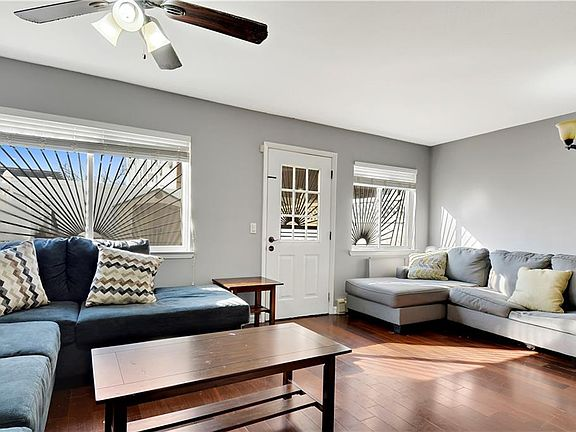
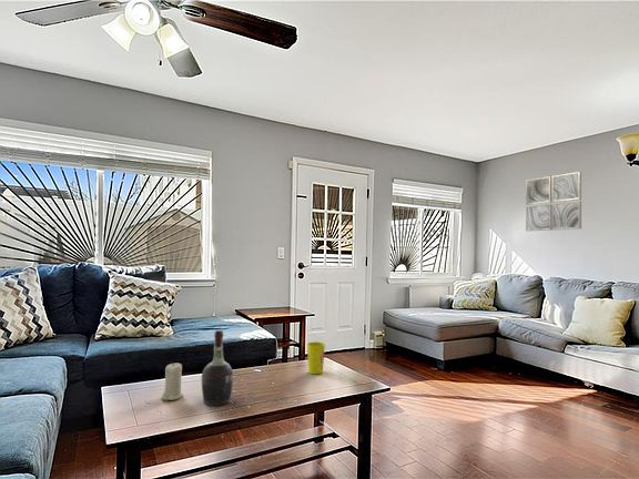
+ cognac bottle (217, 365)
+ cup (315, 357)
+ candle (172, 379)
+ wall art (551, 202)
